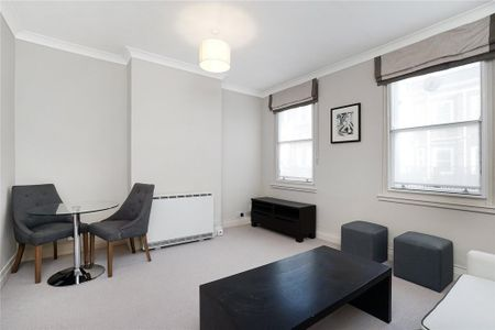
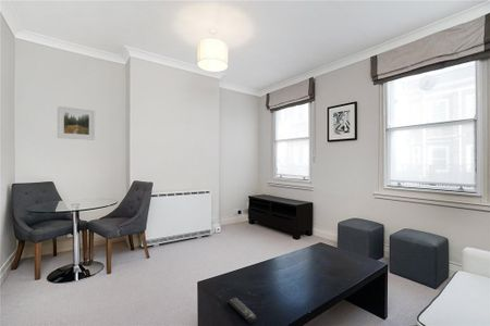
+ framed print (76, 124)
+ remote control (241, 309)
